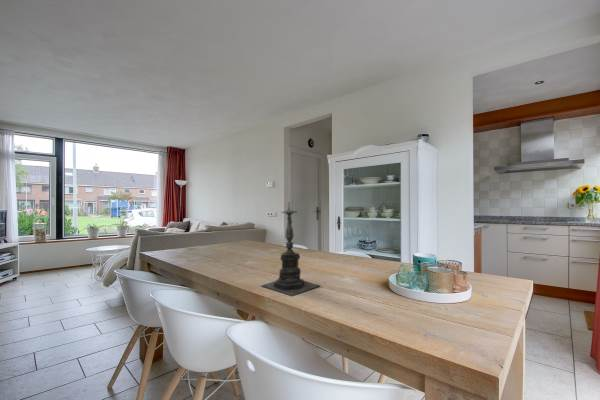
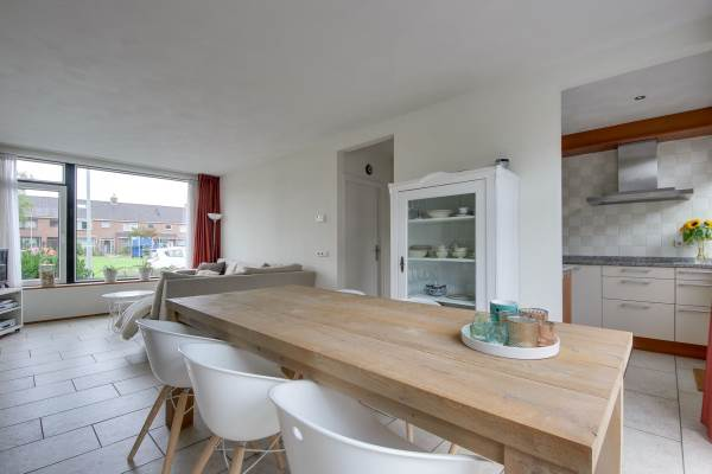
- candle holder (290, 242)
